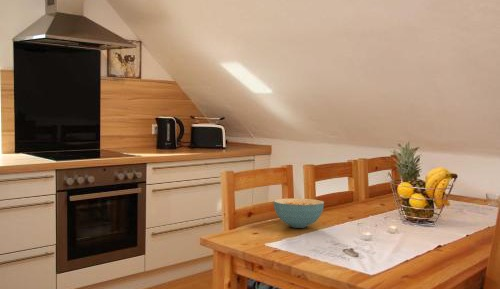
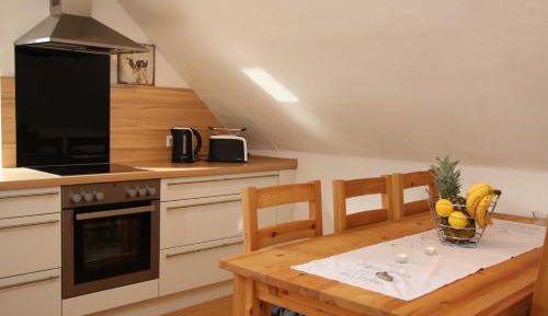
- cereal bowl (298, 213)
